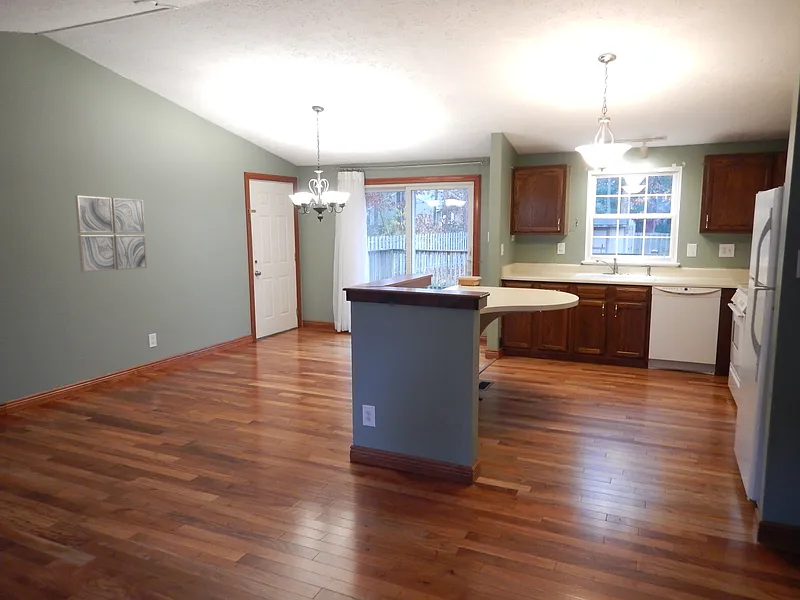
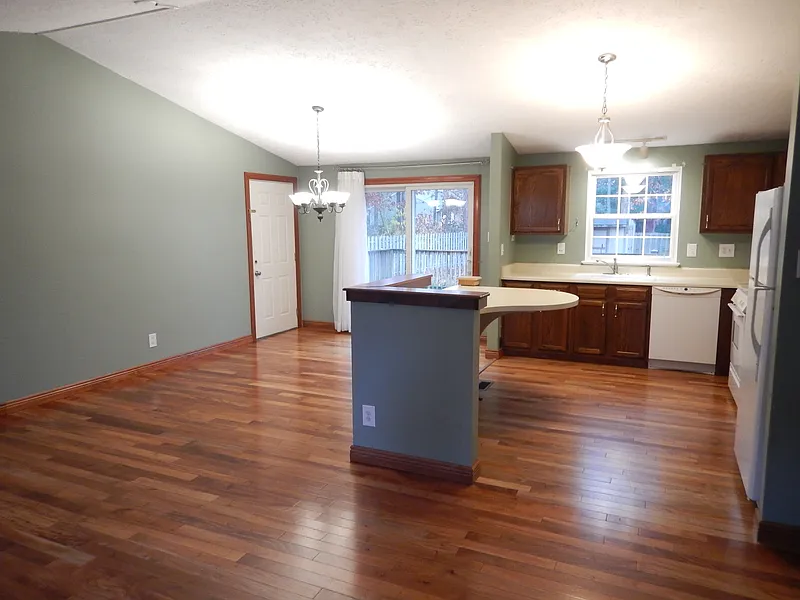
- wall art (113, 235)
